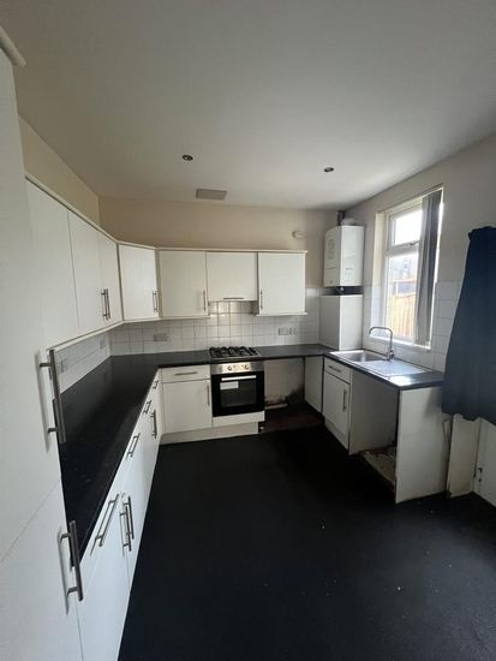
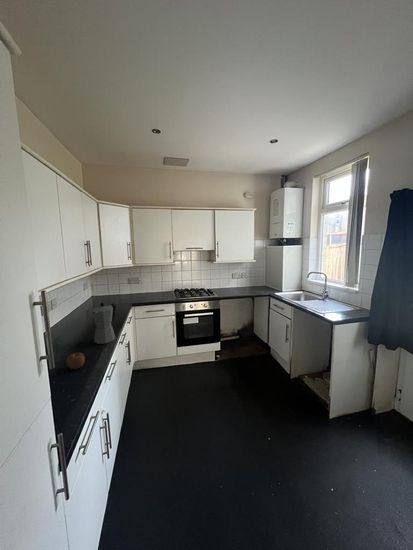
+ moka pot (105, 320)
+ apple (75, 360)
